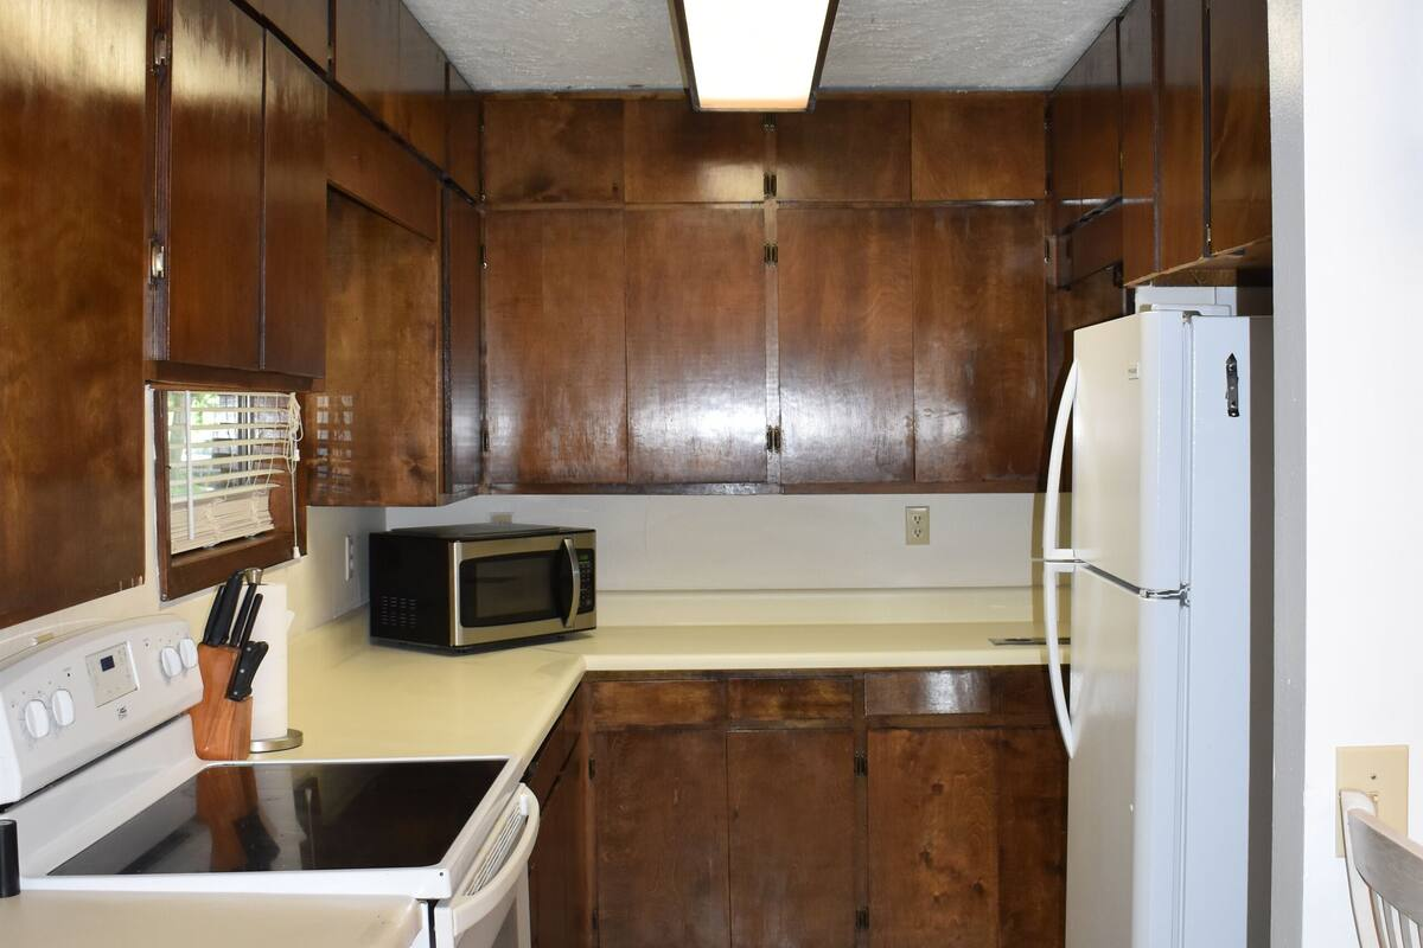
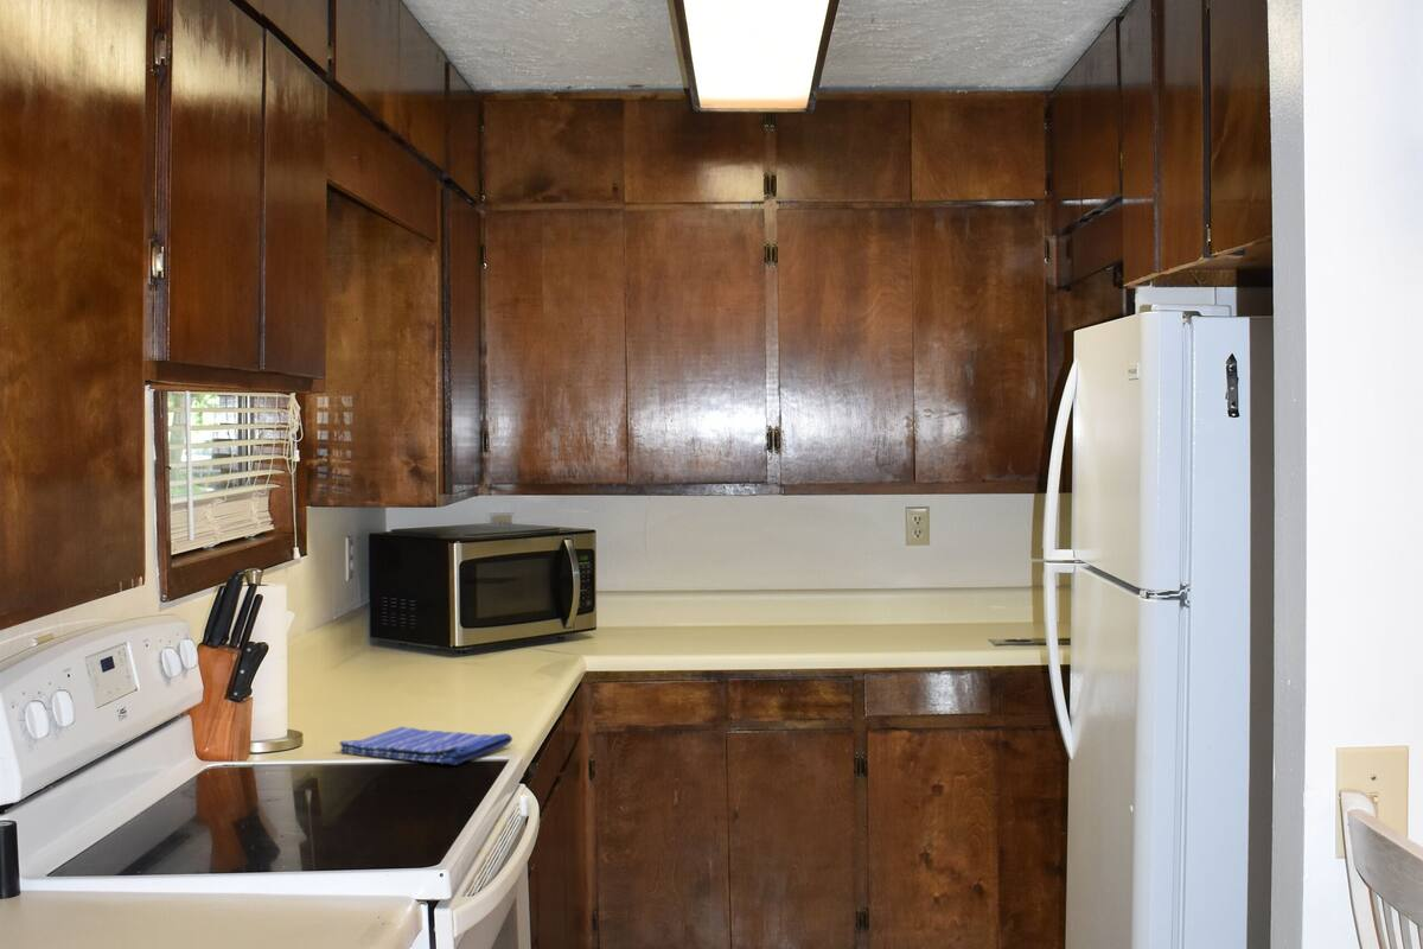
+ dish towel (427, 740)
